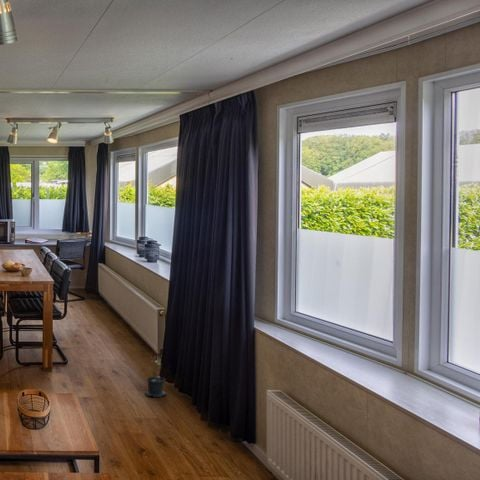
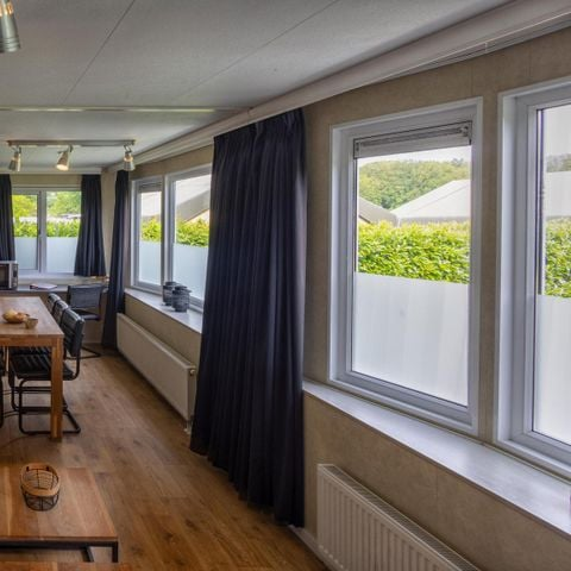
- potted plant (157, 376)
